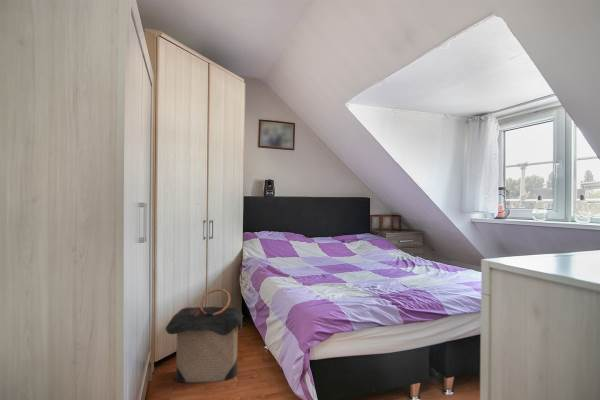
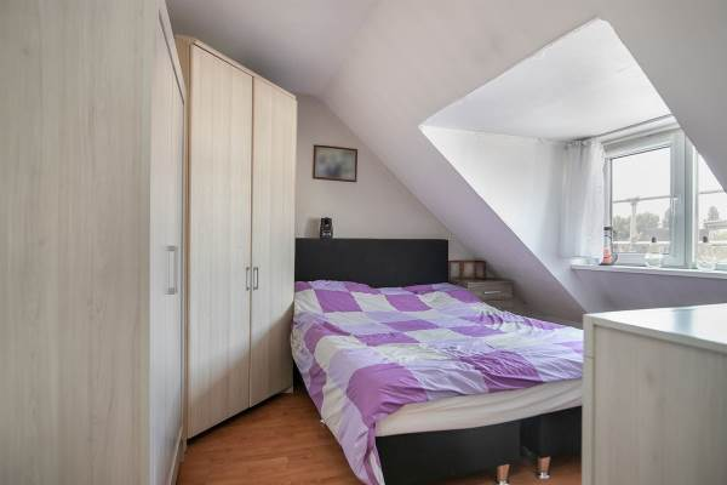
- laundry hamper (206, 333)
